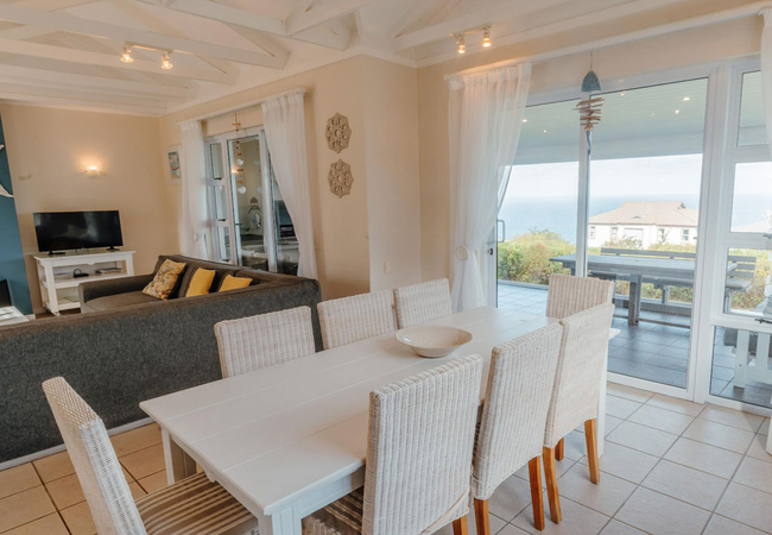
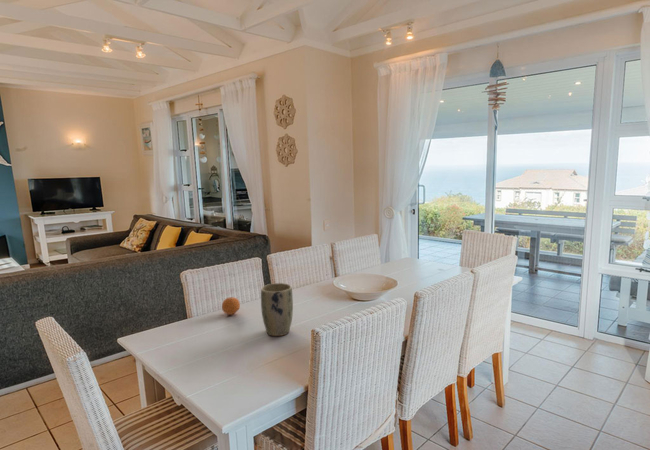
+ plant pot (277, 309)
+ fruit (230, 306)
